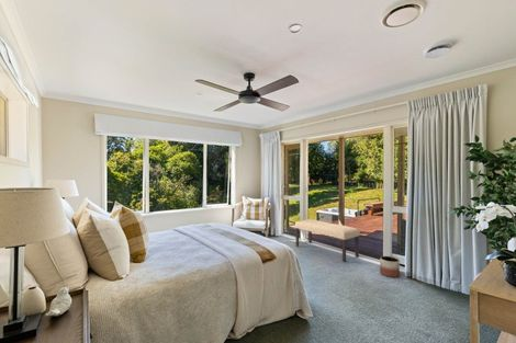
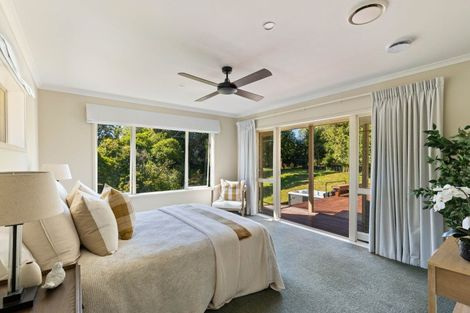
- planter (389, 266)
- bench (325, 235)
